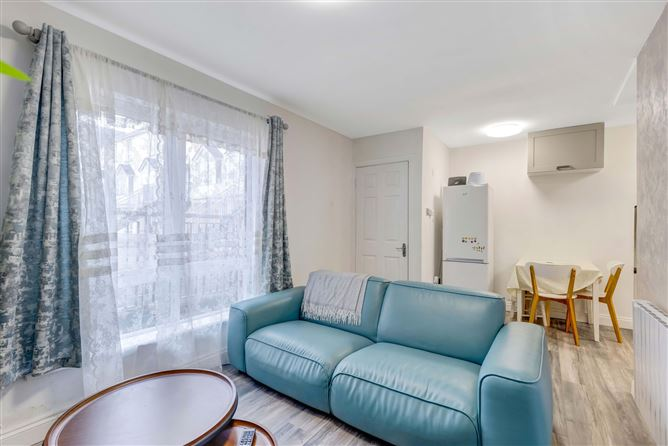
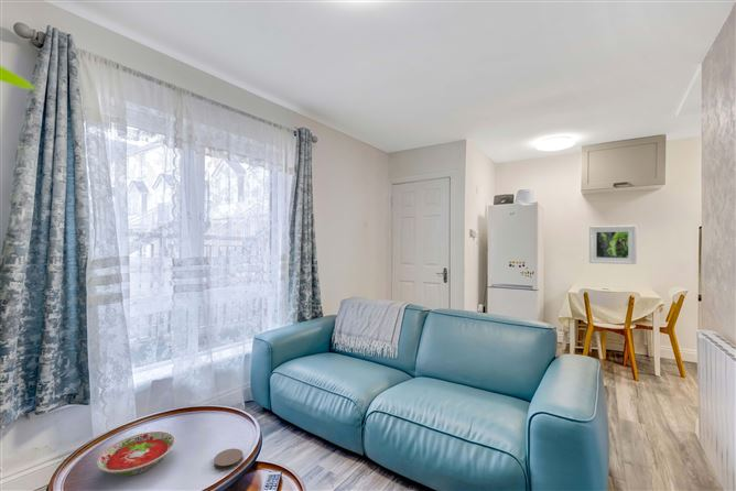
+ bowl (138, 456)
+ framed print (611, 244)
+ coaster (228, 458)
